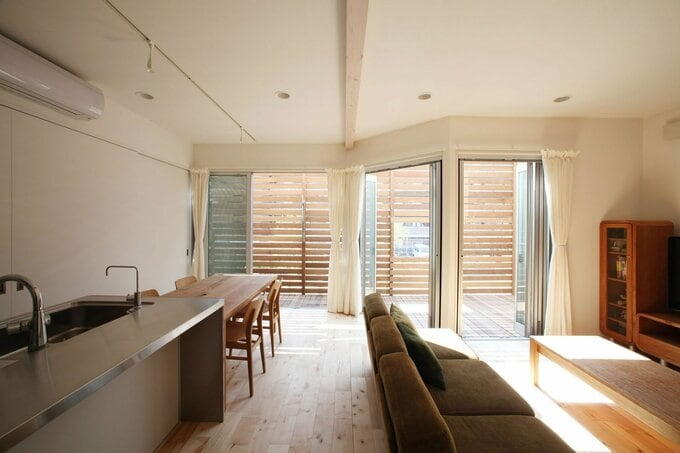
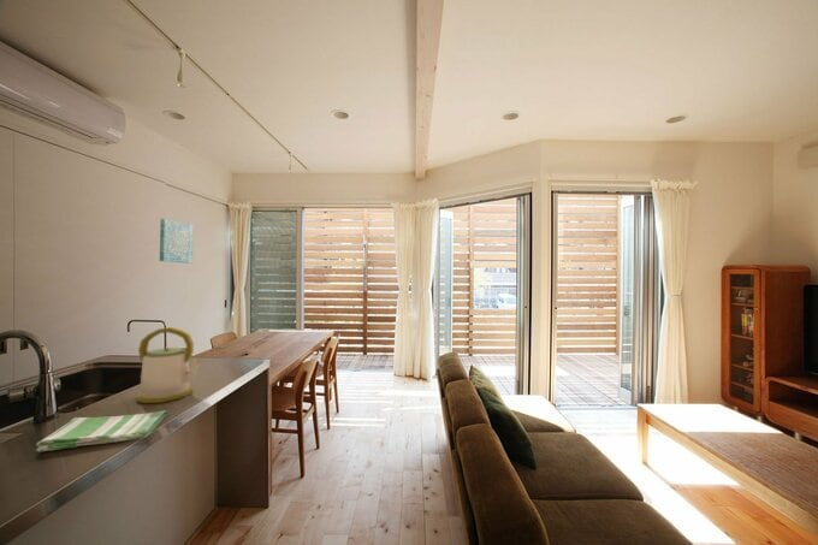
+ wall art (177, 242)
+ kettle (171, 361)
+ dish towel (108, 427)
